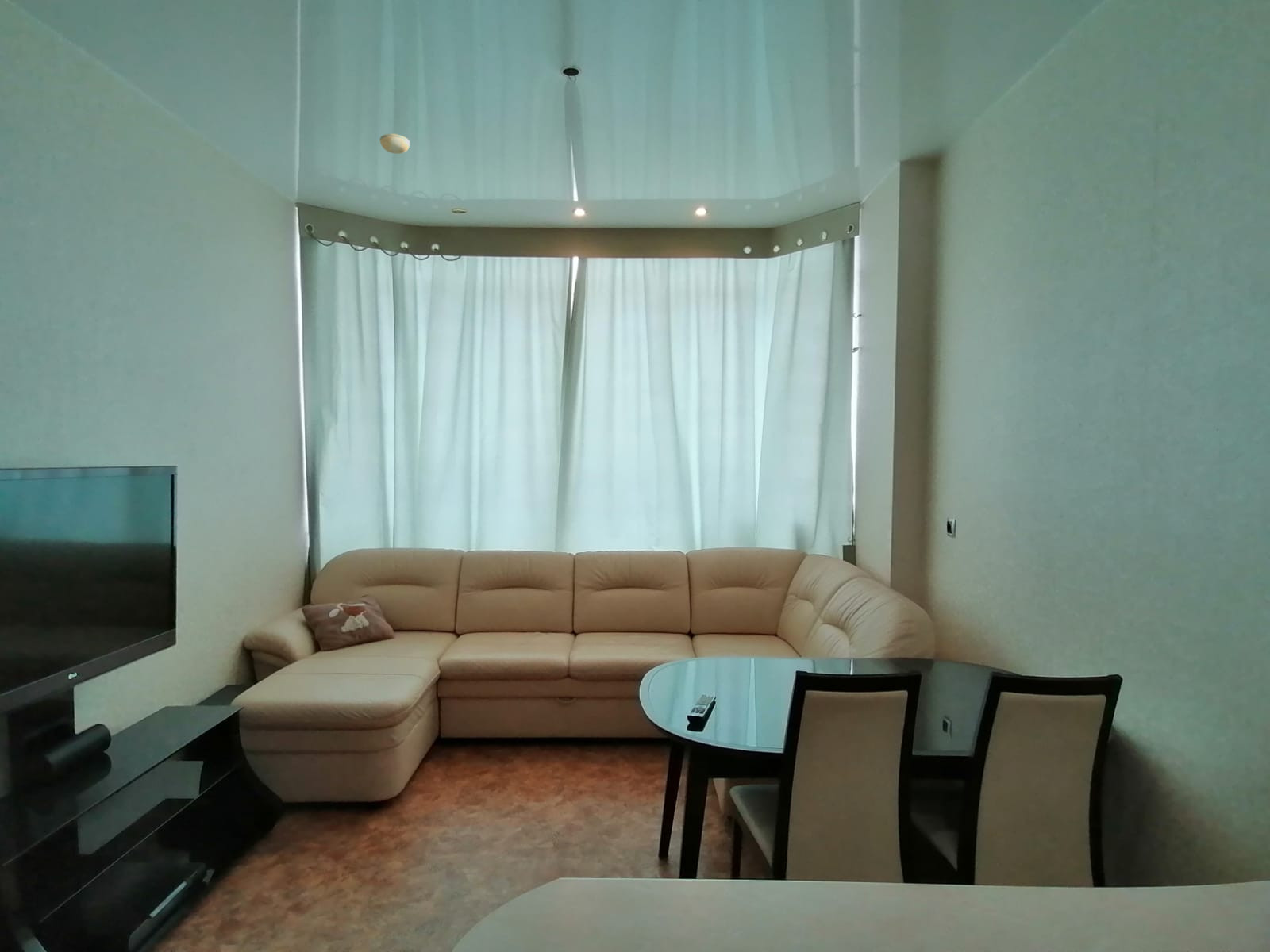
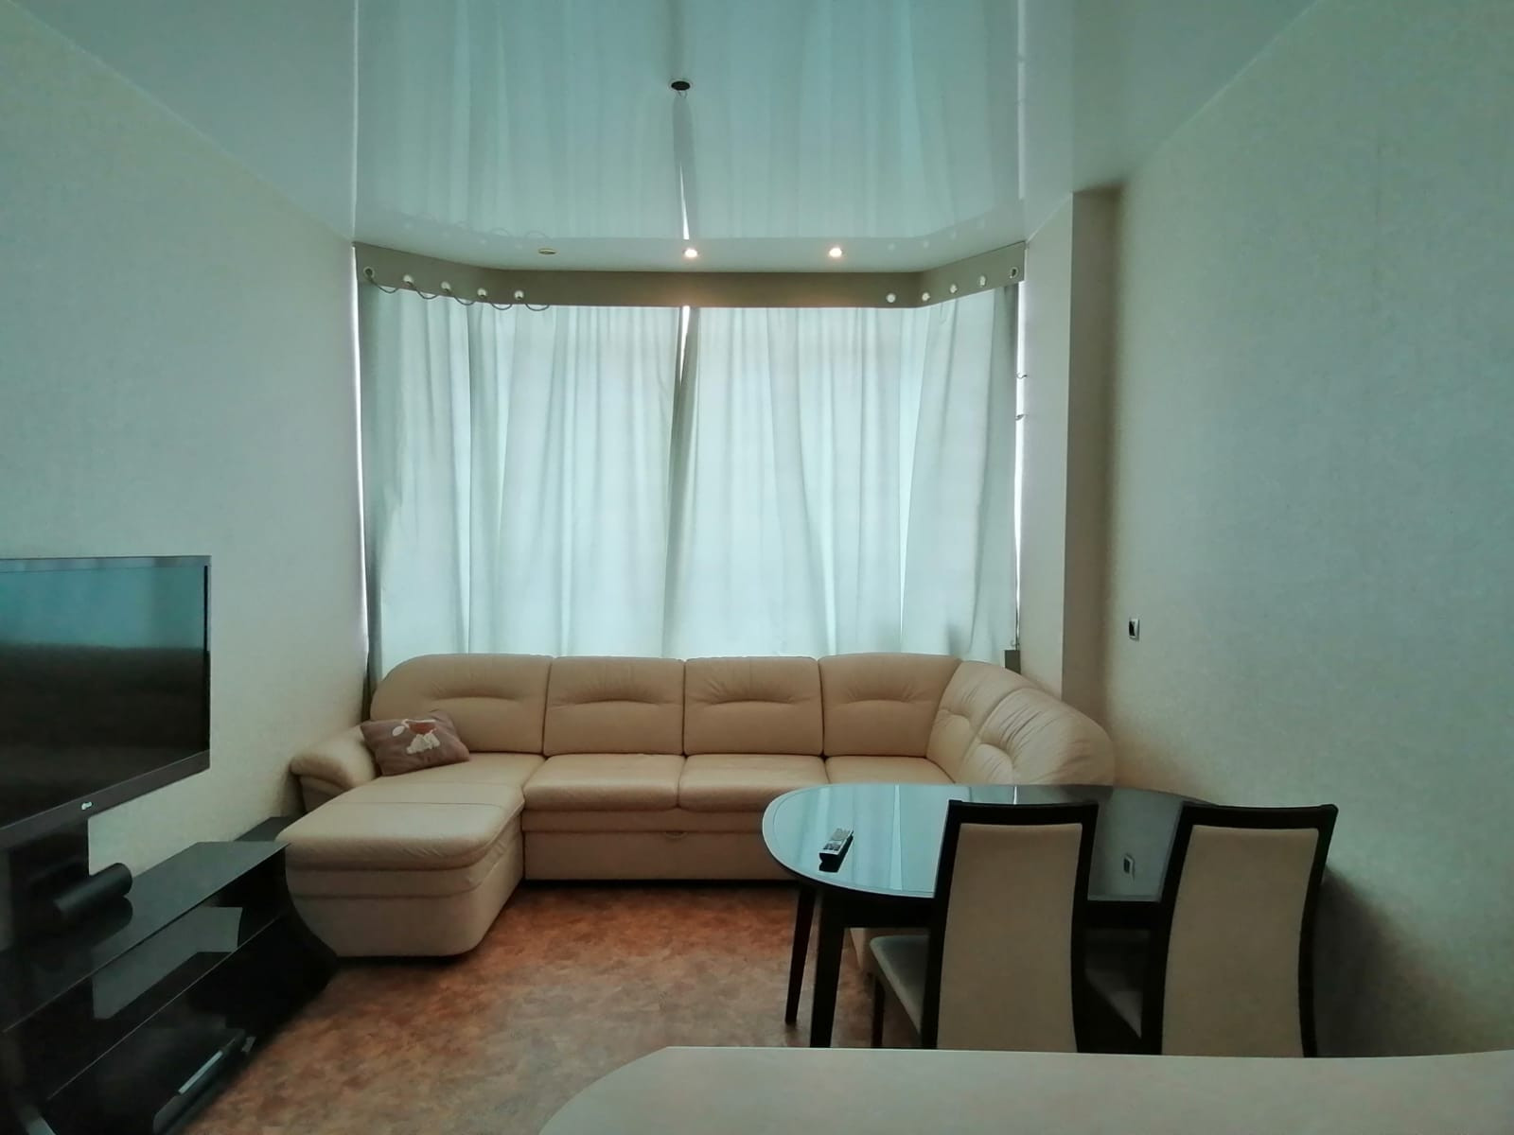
- smoke detector (394, 144)
